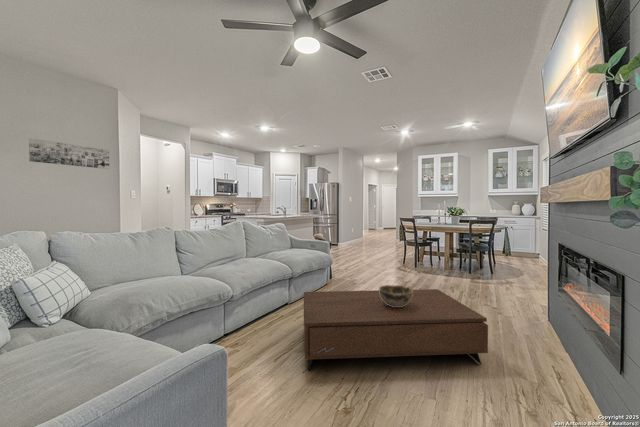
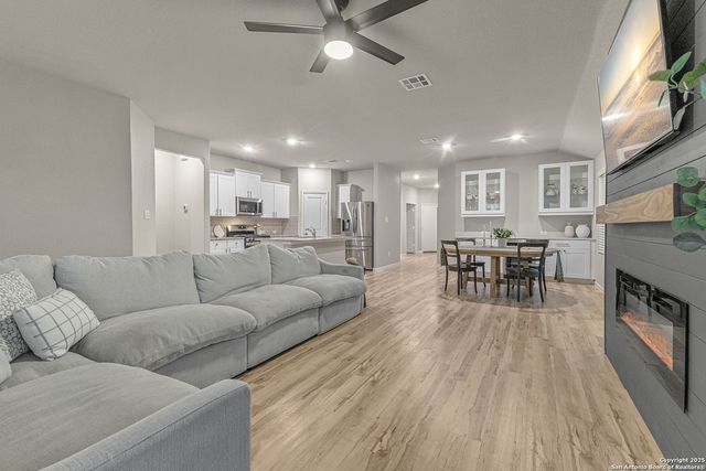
- coffee table (383, 324)
- wall art (72, 155)
- decorative bowl (395, 297)
